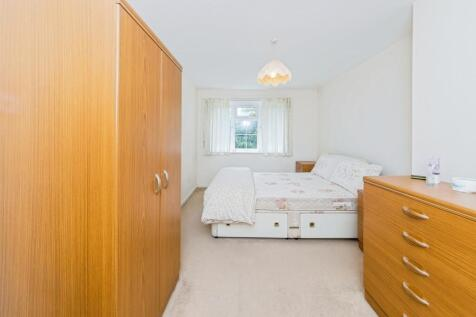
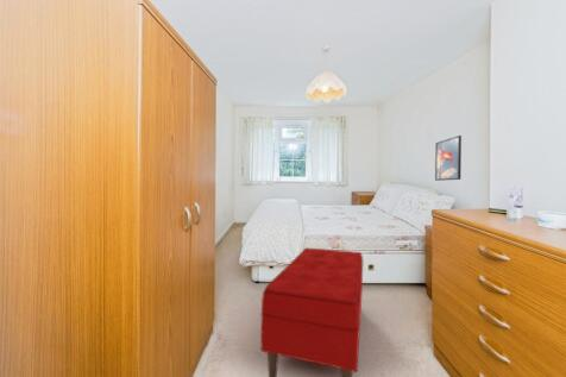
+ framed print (447, 159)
+ bench (322, 301)
